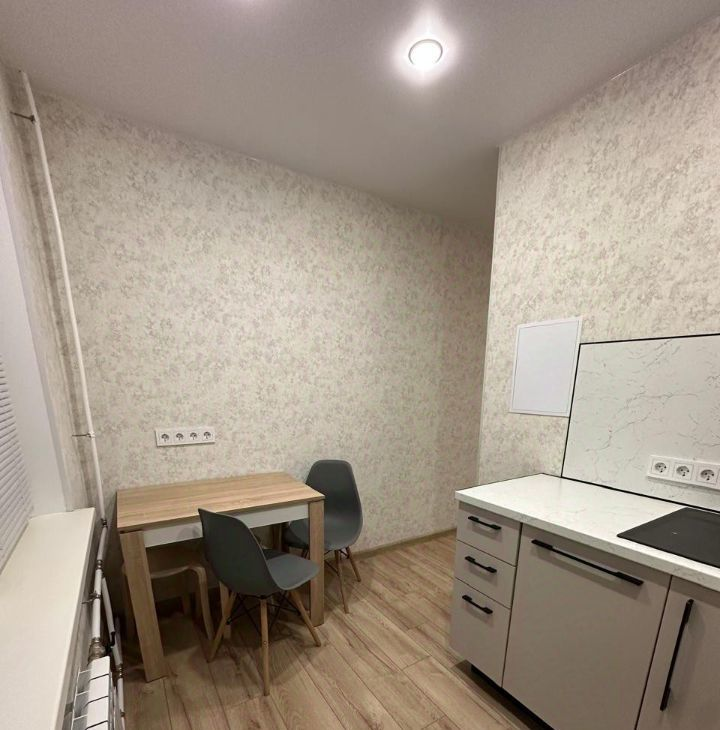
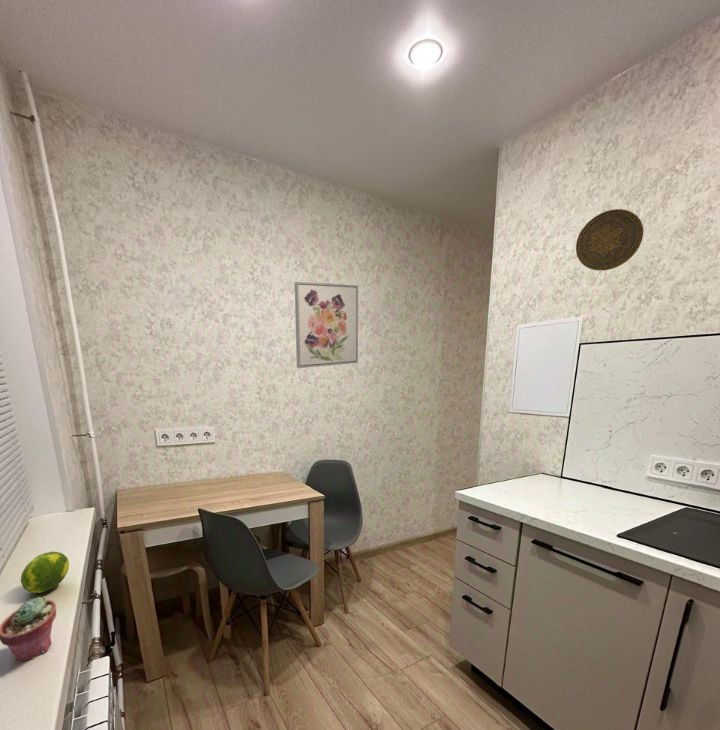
+ fruit (45, 571)
+ decorative plate (606, 240)
+ potted succulent (30, 626)
+ wall art (328, 325)
